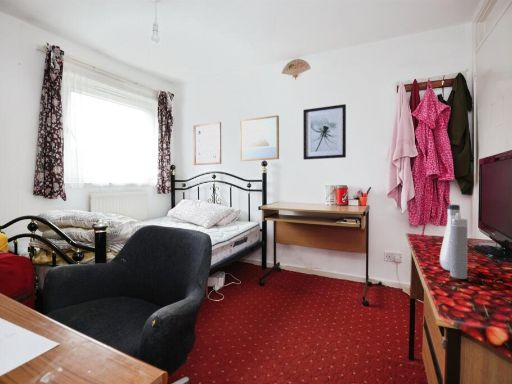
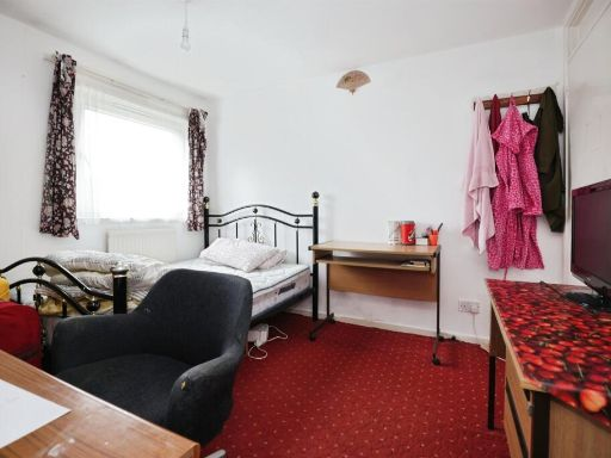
- wall art (207, 144)
- wall art (324, 132)
- wall art (258, 139)
- water bottle (454, 238)
